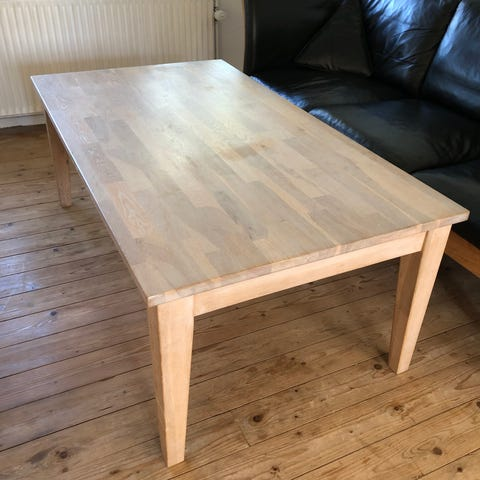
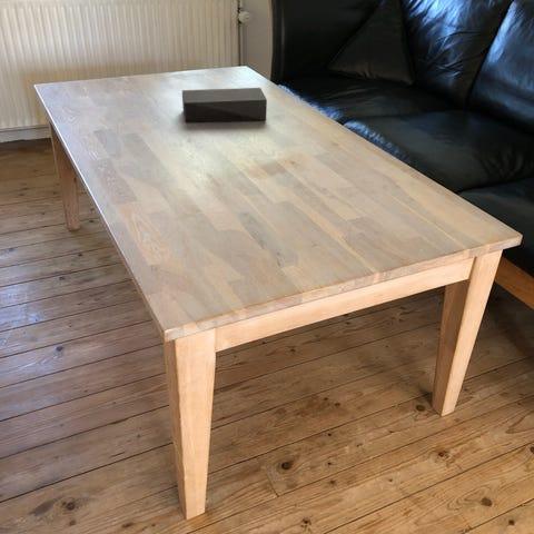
+ speaker (224, 105)
